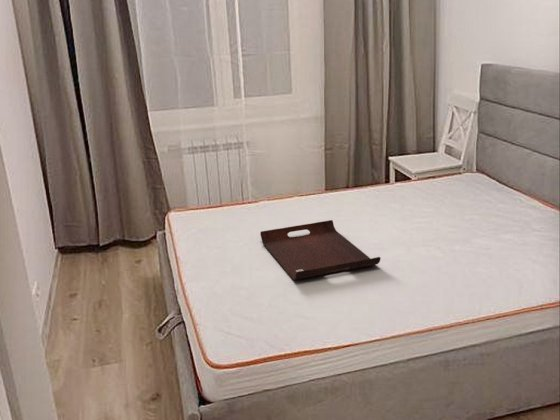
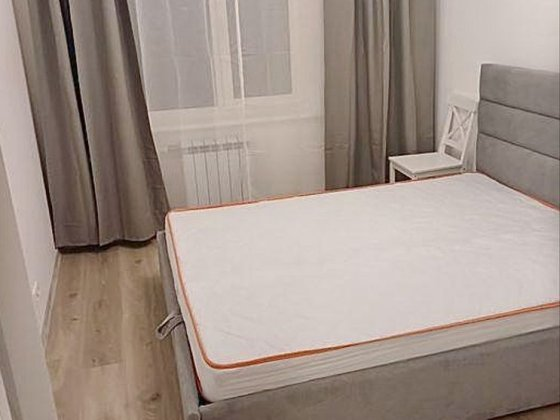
- serving tray (316, 248)
